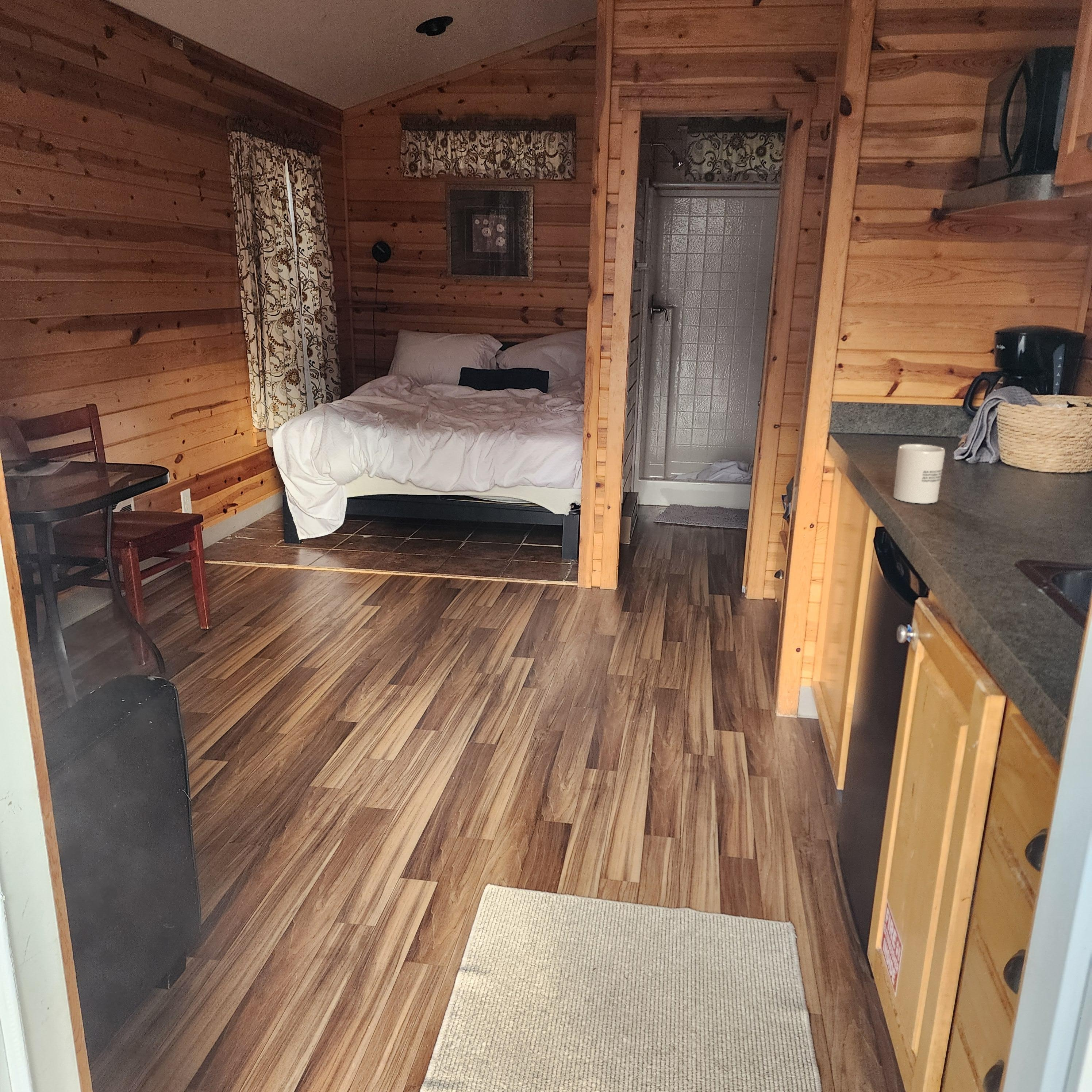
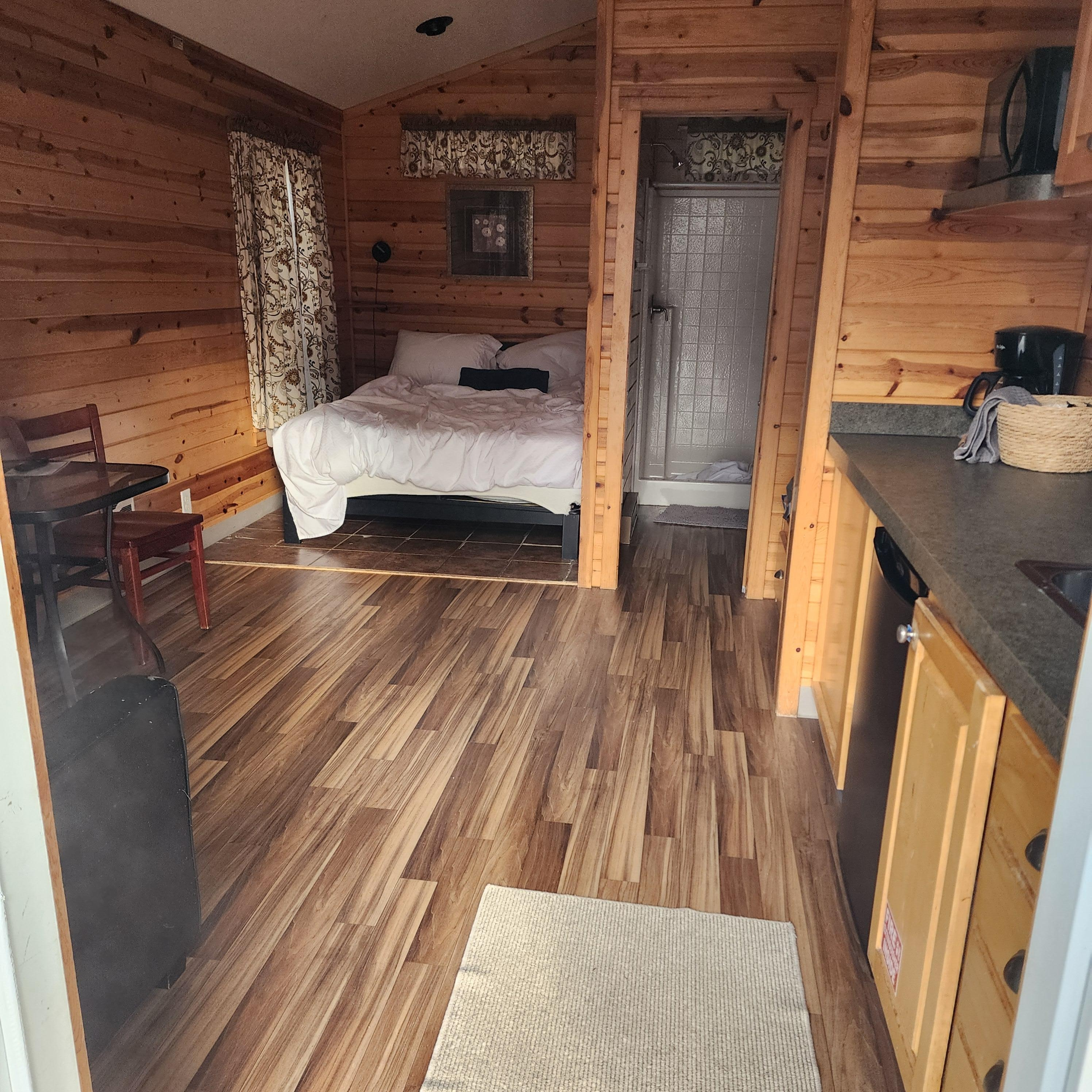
- mug (919, 472)
